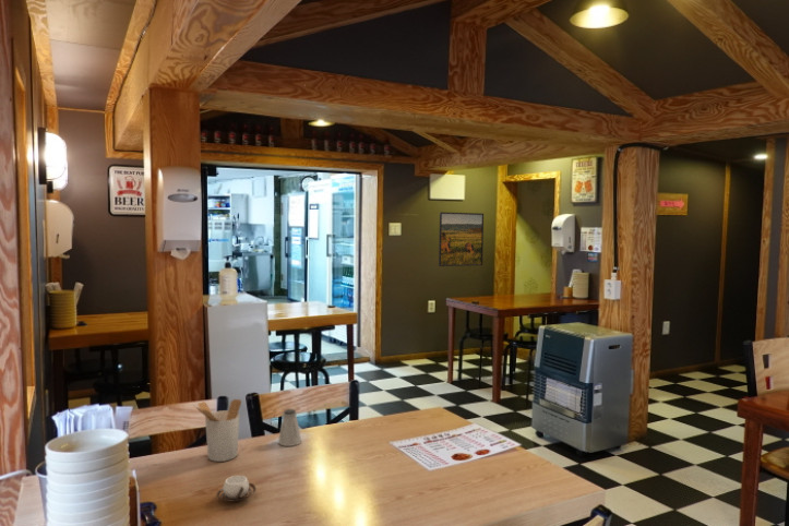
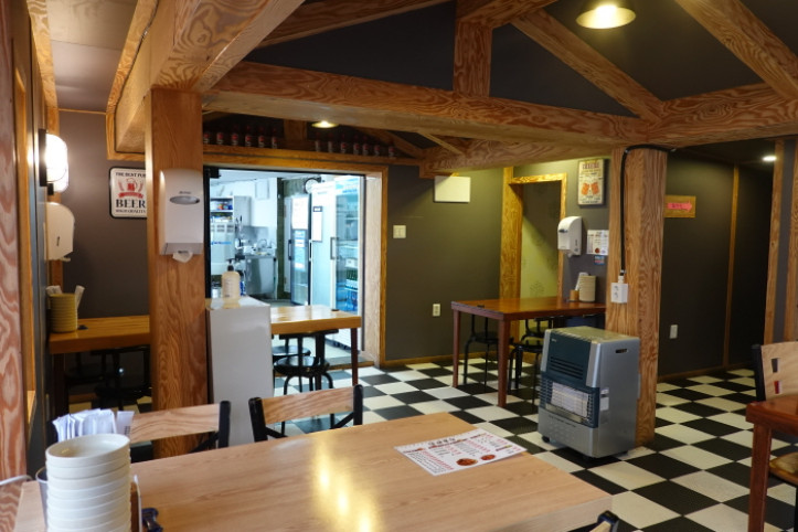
- saltshaker (289, 426)
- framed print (462, 239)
- utensil holder (216, 428)
- cup (236, 488)
